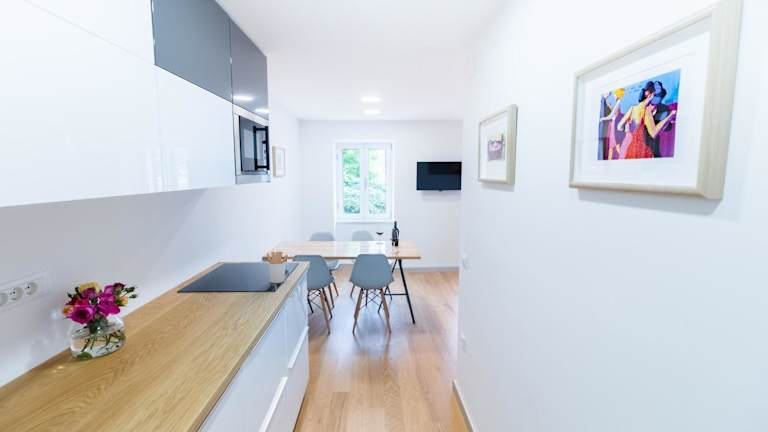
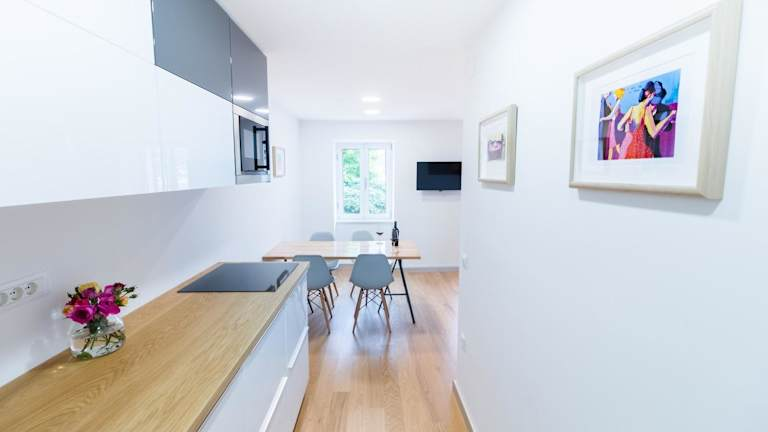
- utensil holder (277, 266)
